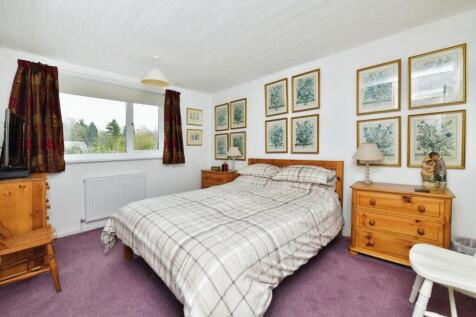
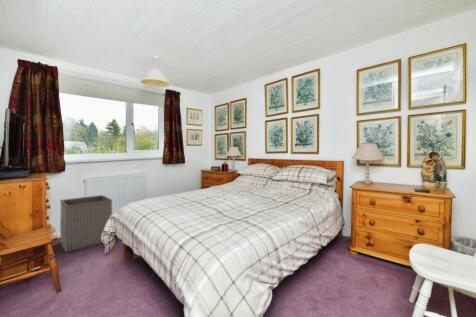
+ laundry basket (86, 220)
